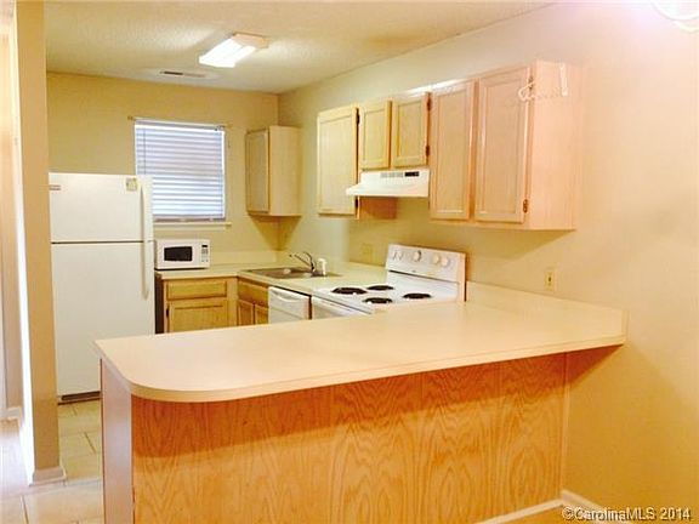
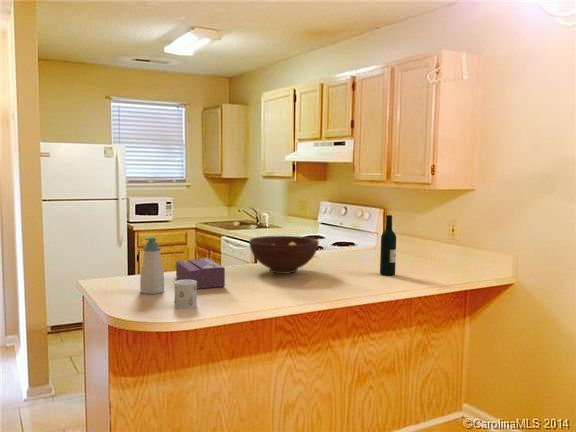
+ soap bottle (152, 264)
+ fruit bowl (283, 255)
+ mug (183, 292)
+ tissue box (199, 272)
+ wine bottle (388, 245)
